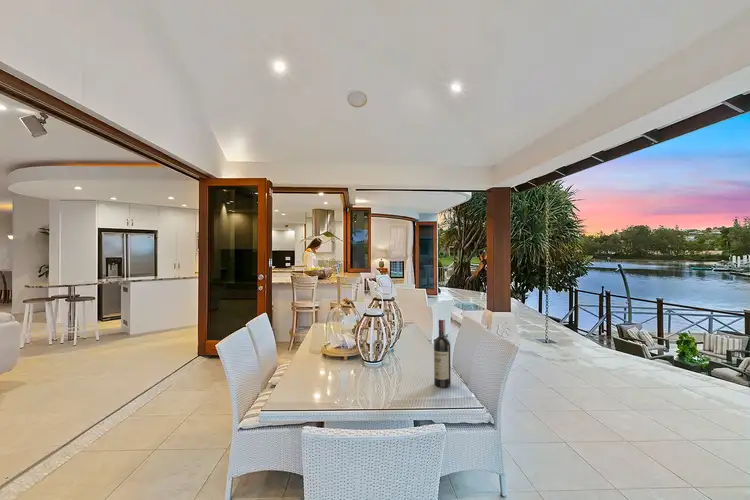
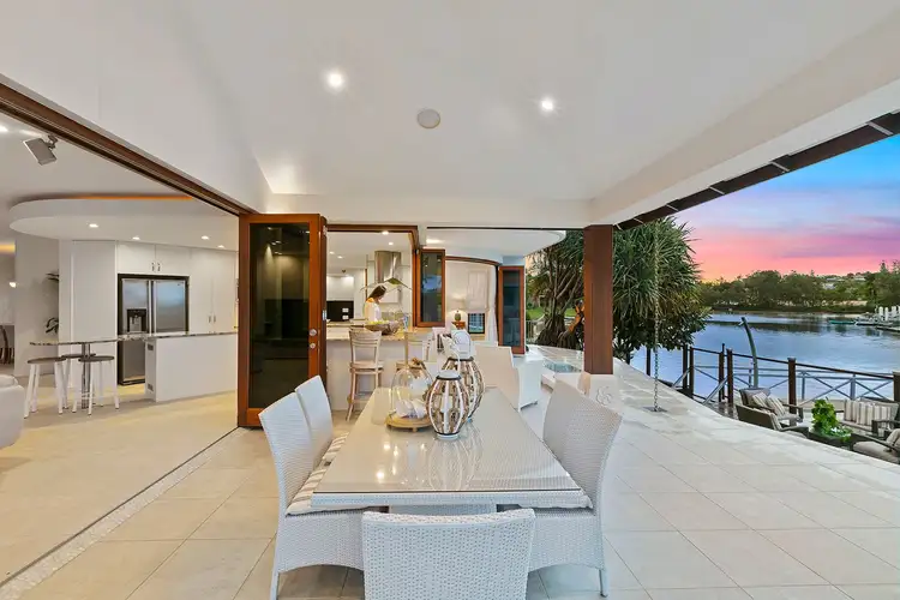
- wine bottle (442, 352)
